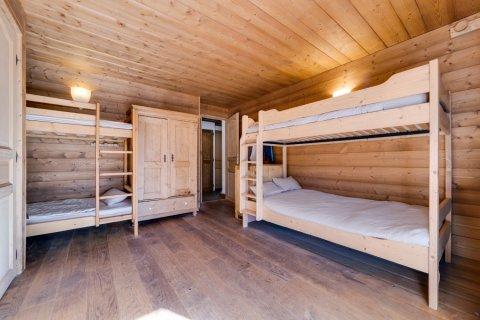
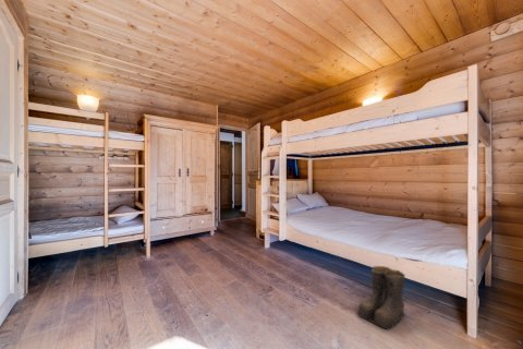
+ boots (381, 293)
